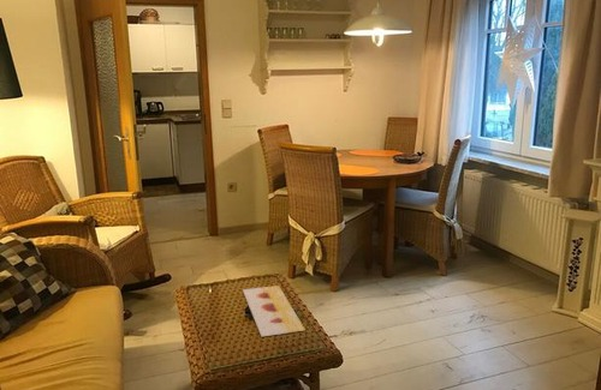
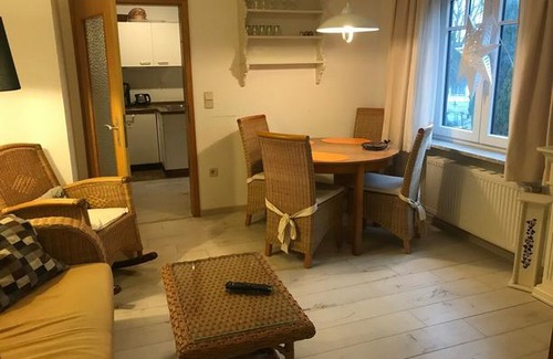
- painting (270, 307)
